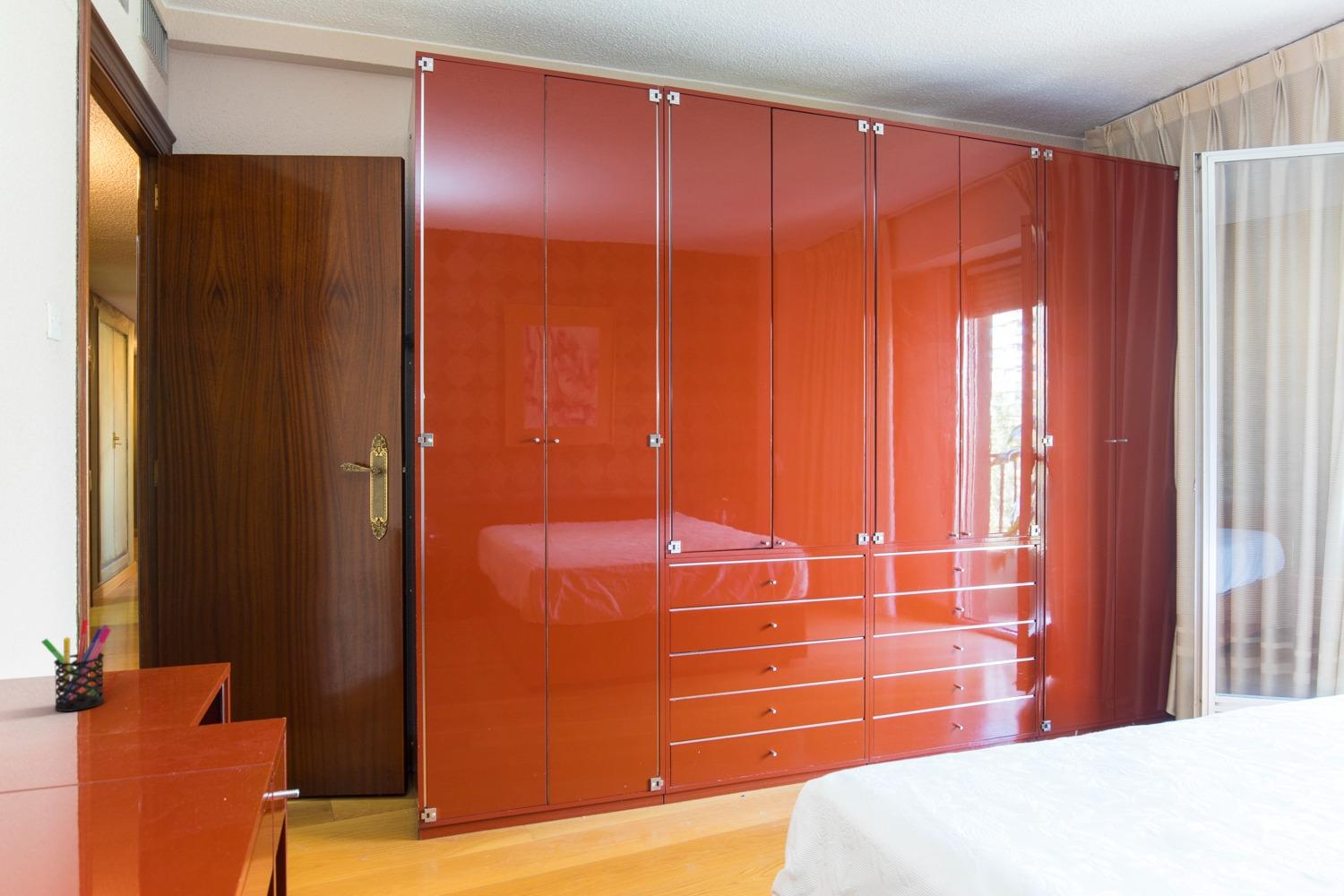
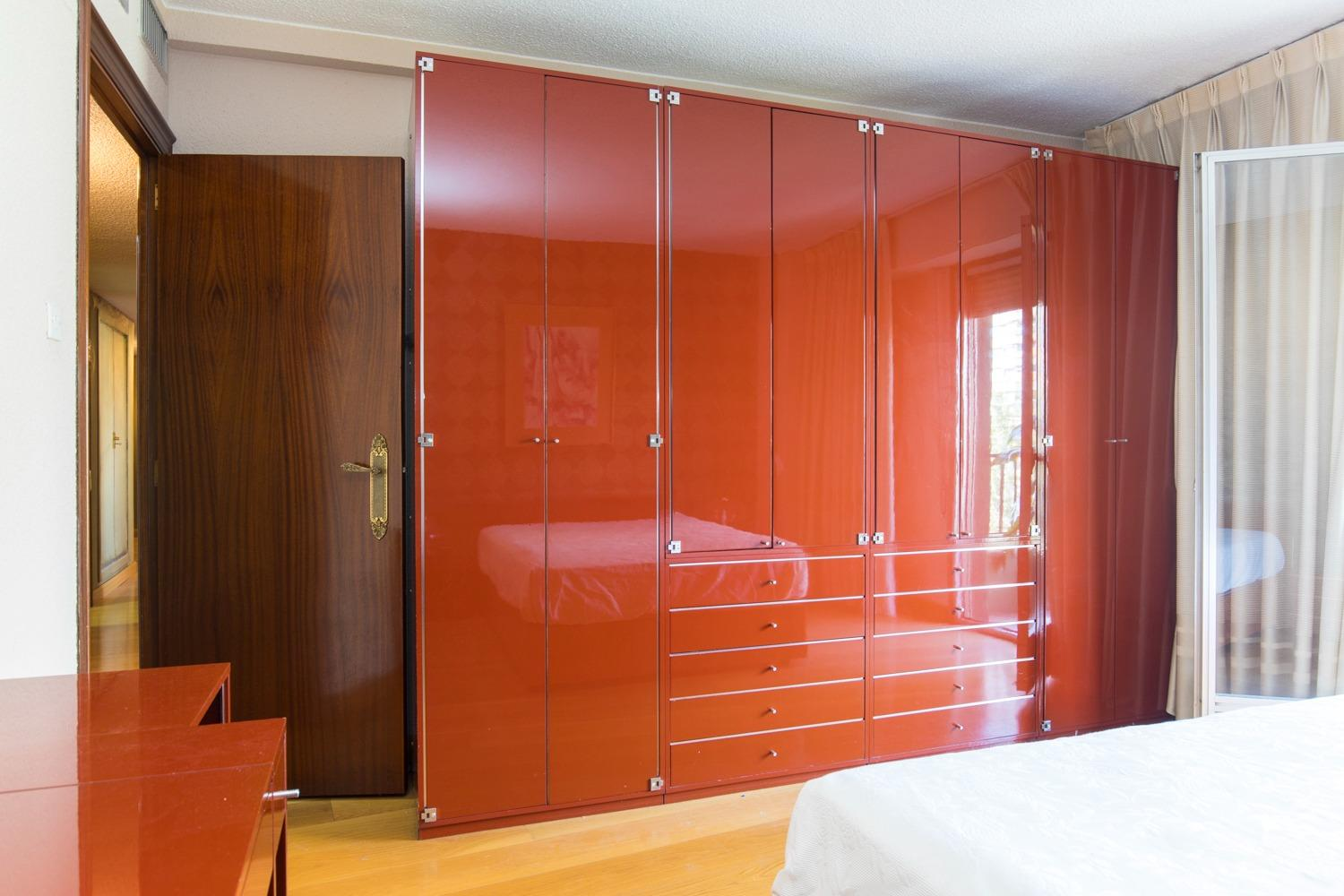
- pen holder (74, 664)
